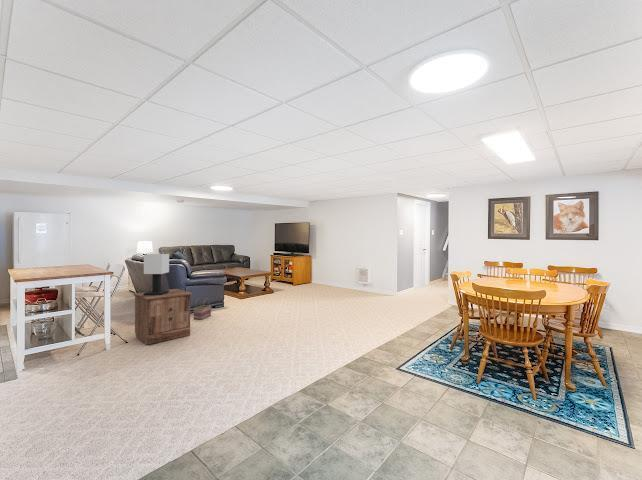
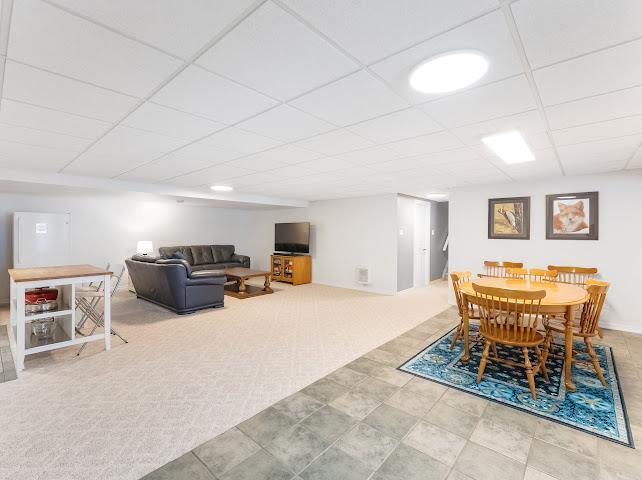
- nightstand (163, 314)
- table lamp (156, 273)
- basket (202, 307)
